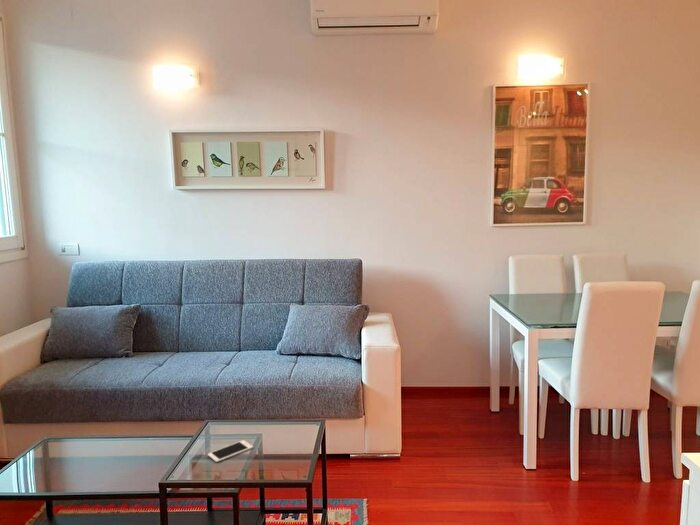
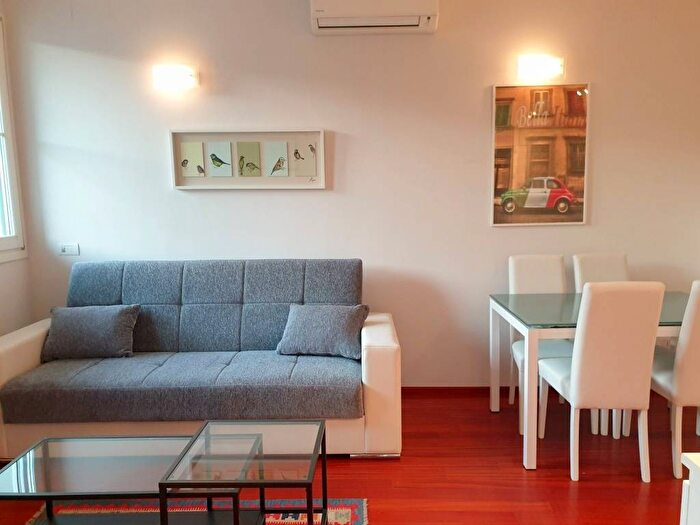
- cell phone (230, 450)
